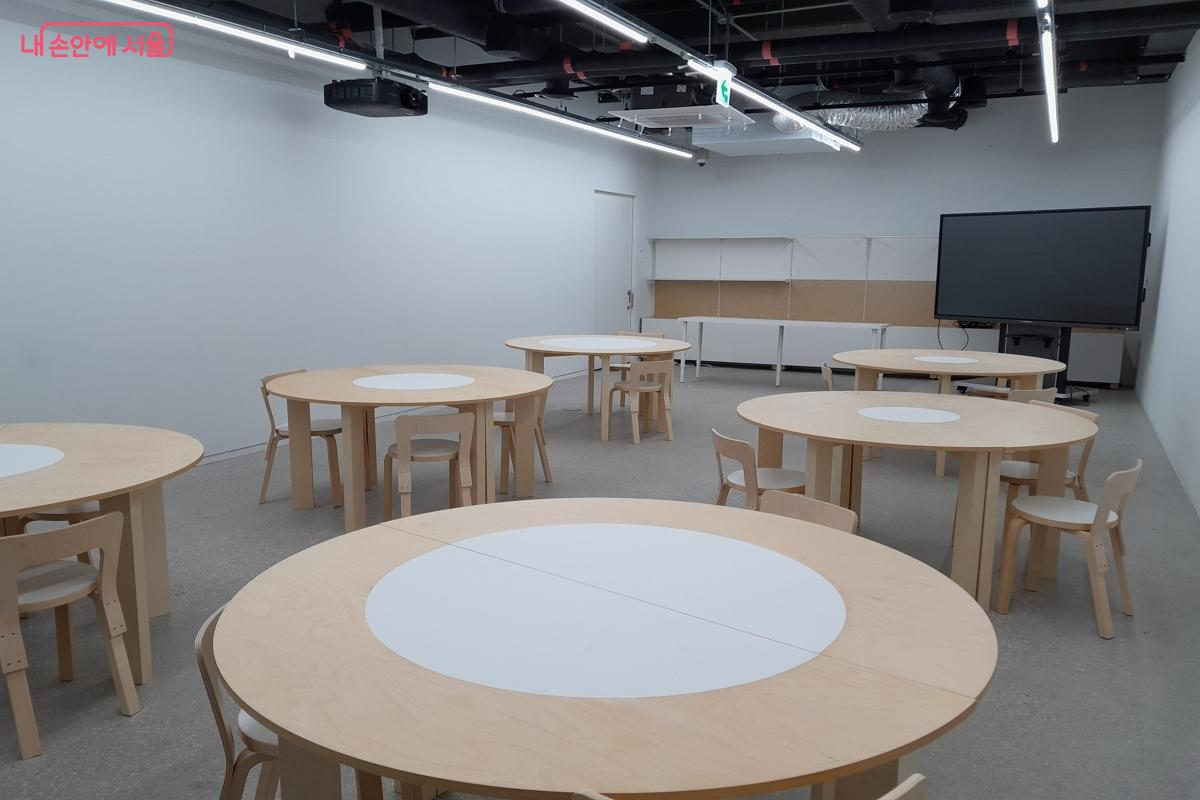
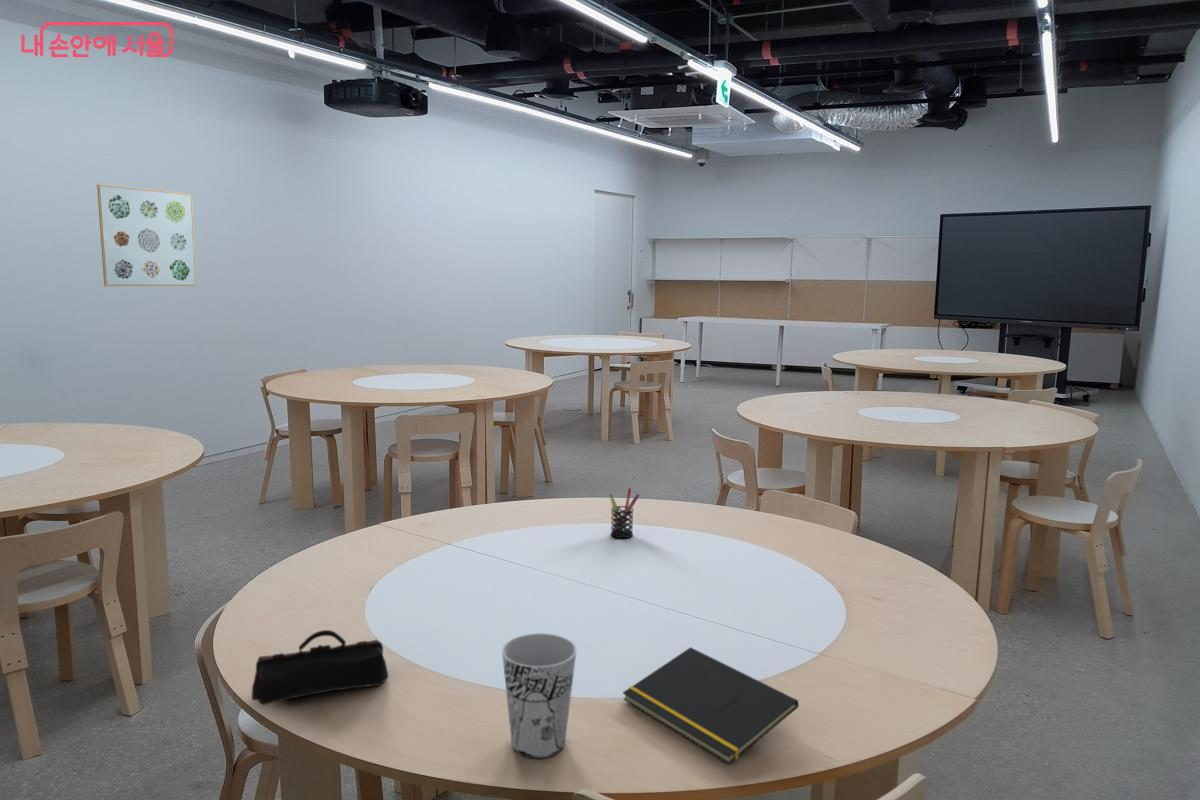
+ pencil case (320, 660)
+ cup (538, 696)
+ notepad (708, 699)
+ wall art (149, 238)
+ pen holder (621, 511)
